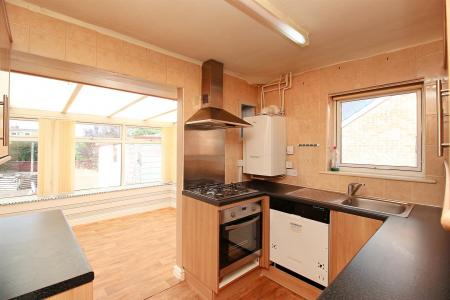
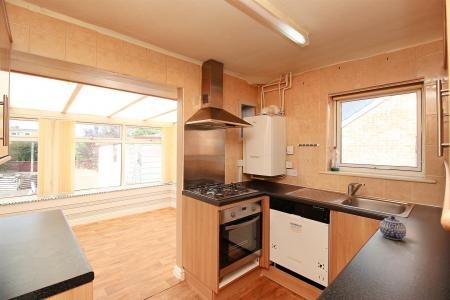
+ teapot (392, 226)
